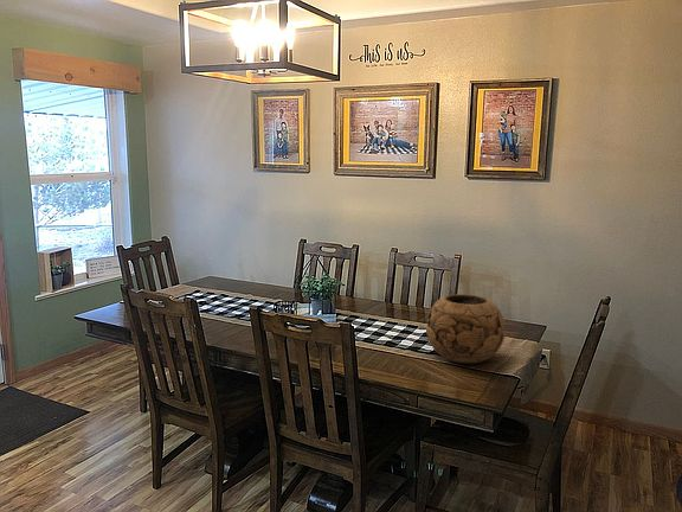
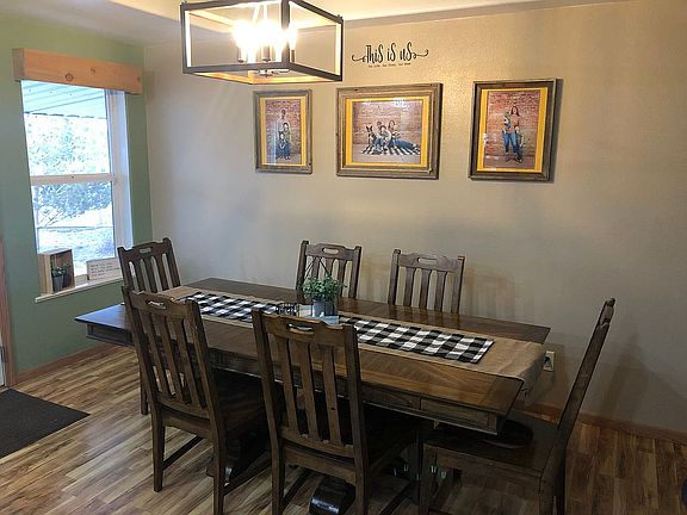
- decorative bowl (464, 328)
